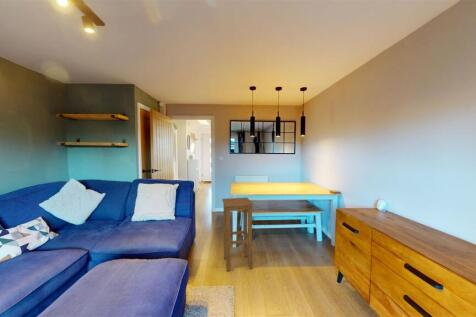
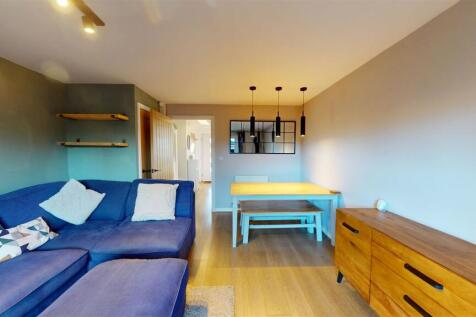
- stool (237, 232)
